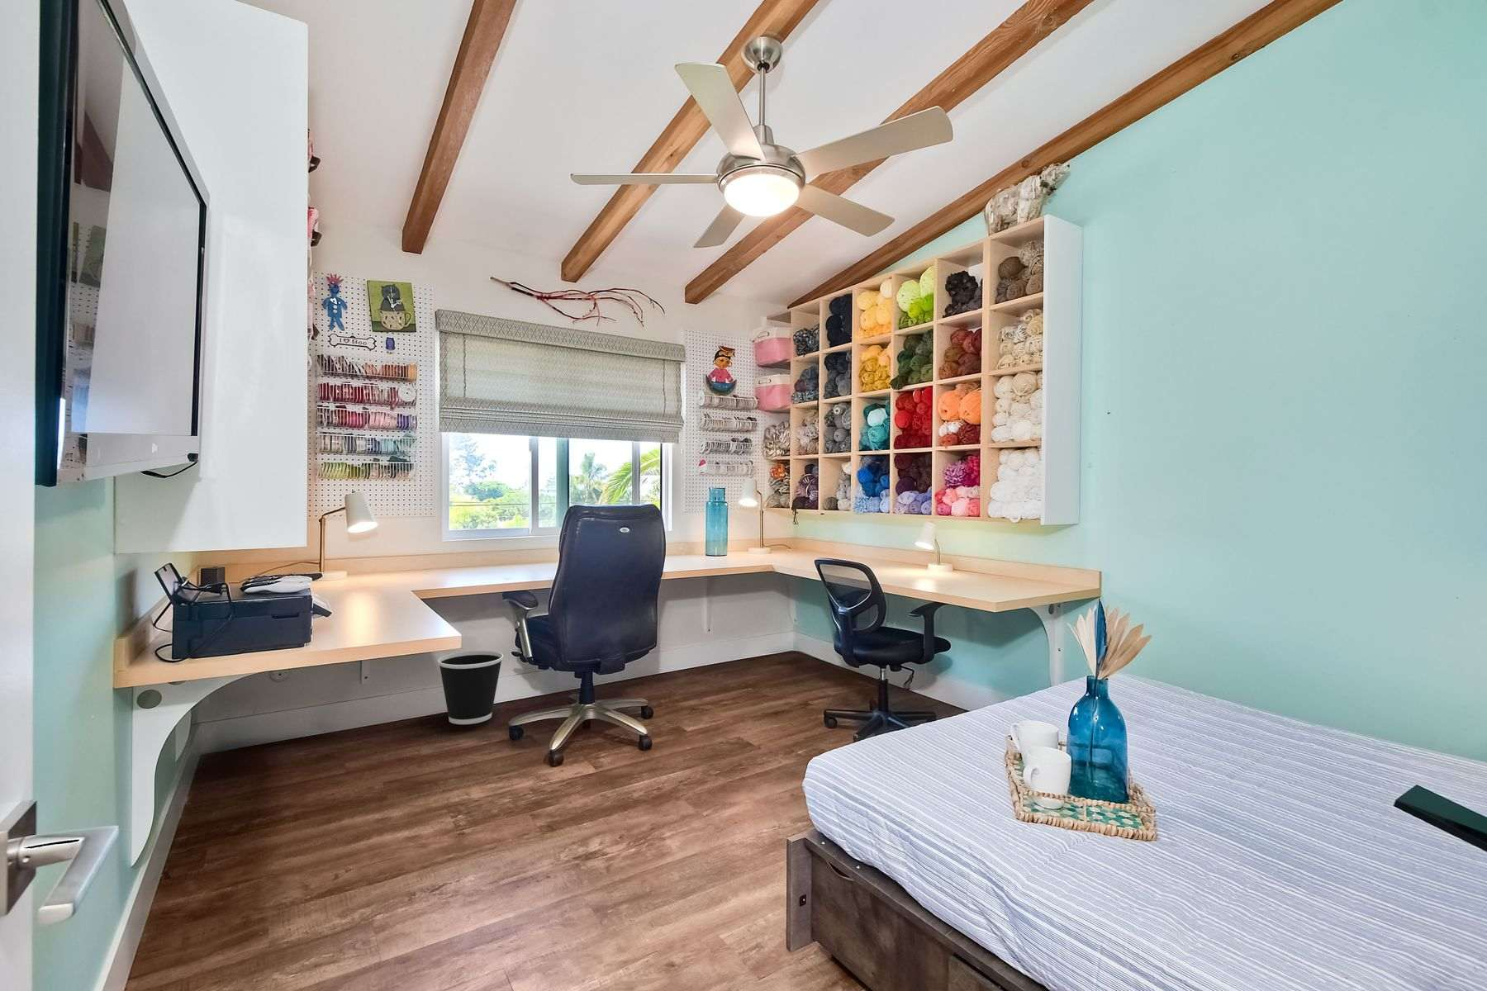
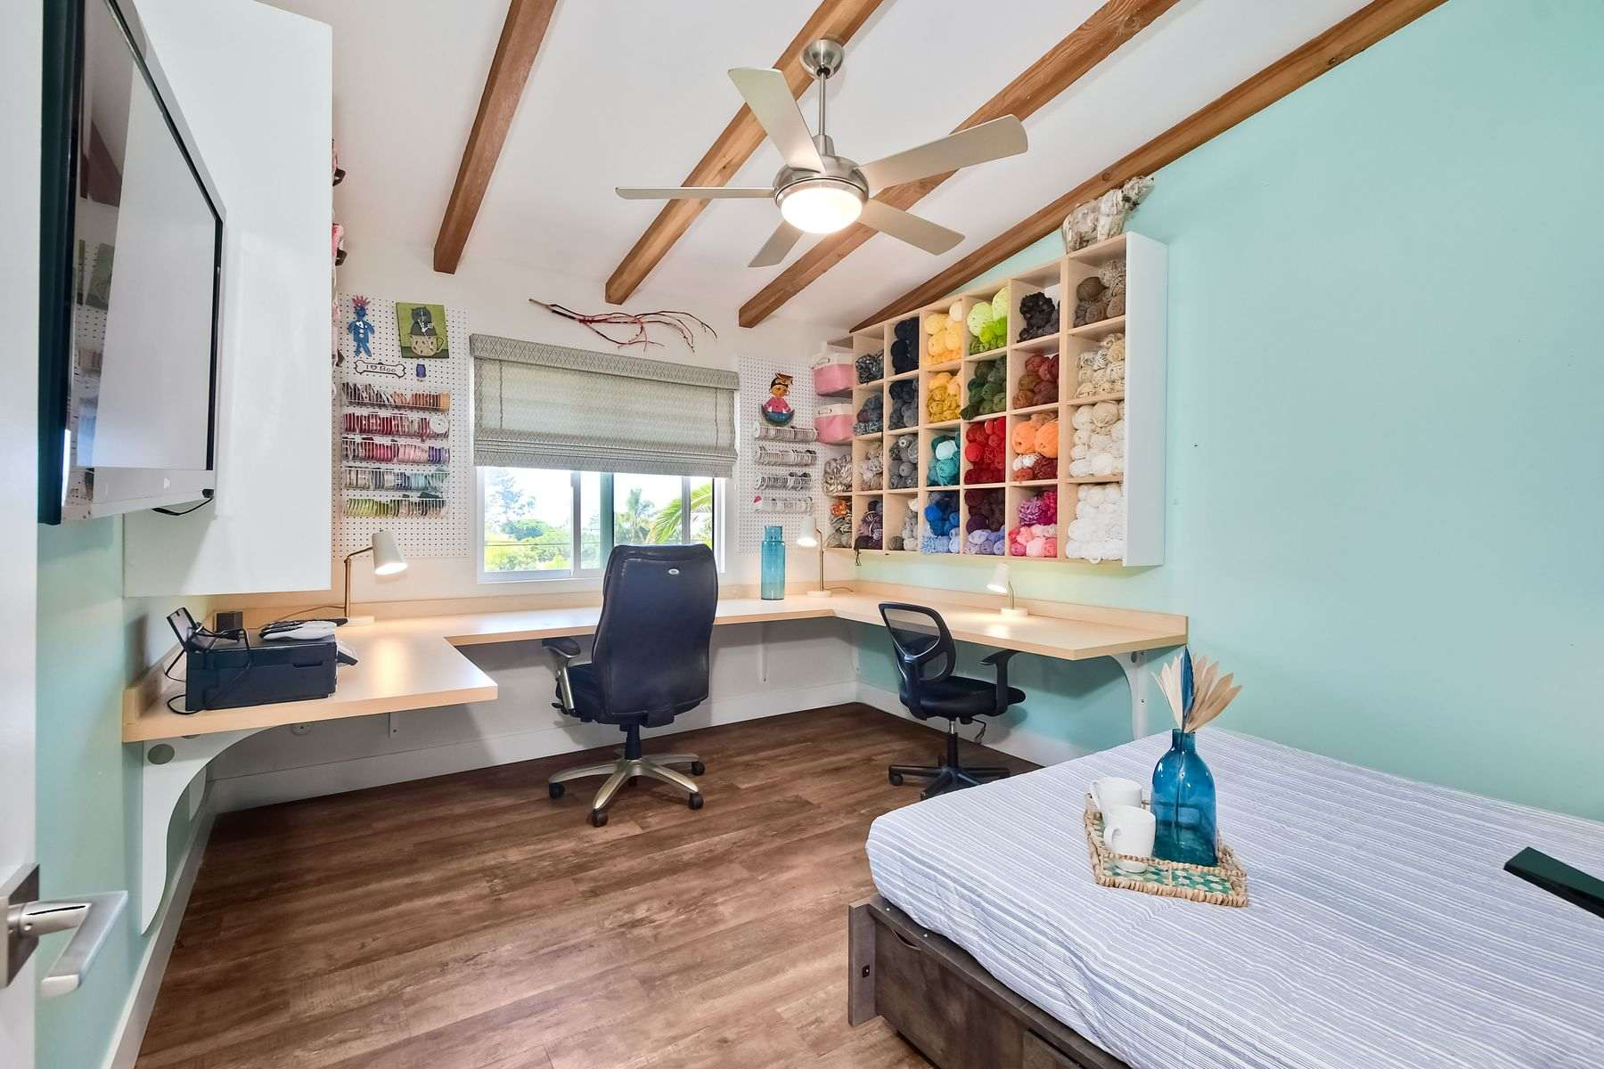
- wastebasket (470, 687)
